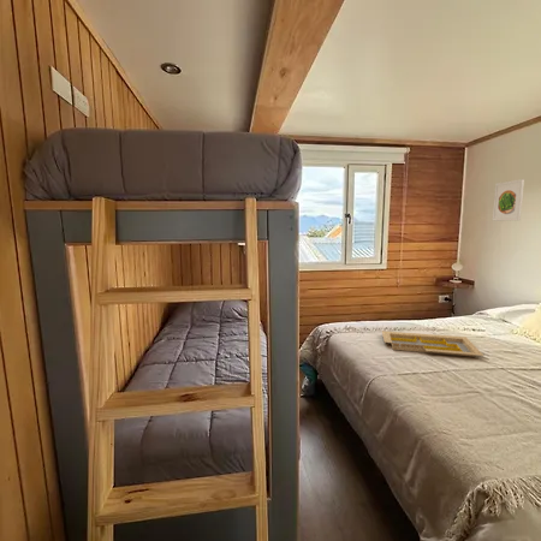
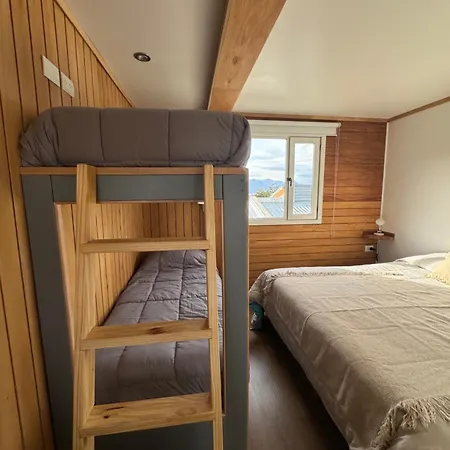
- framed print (507, 201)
- serving tray (427, 343)
